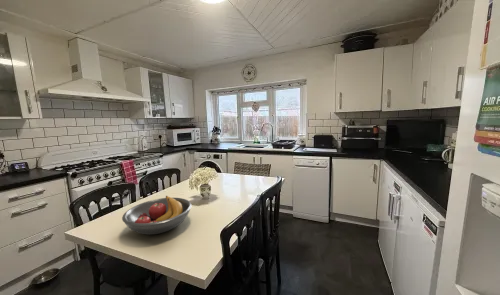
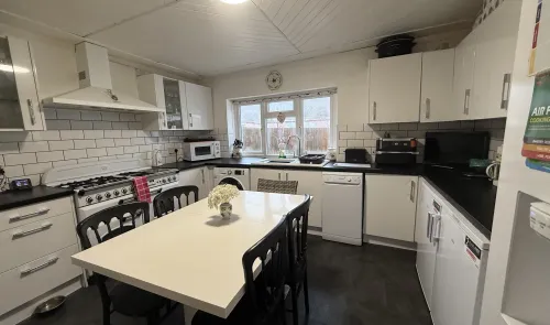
- fruit bowl (159, 215)
